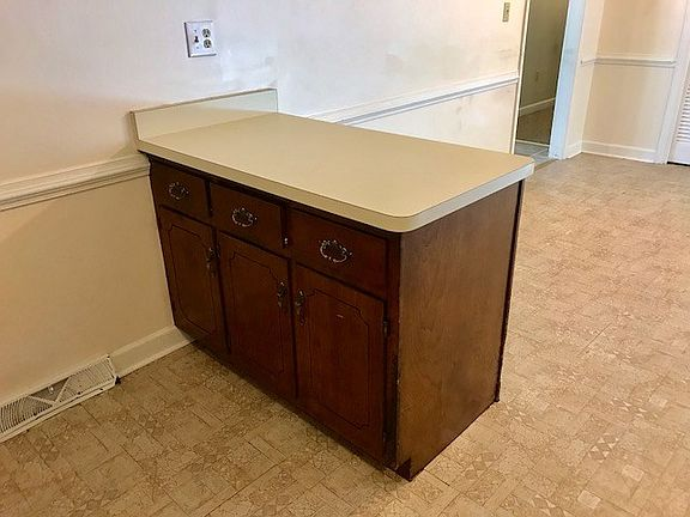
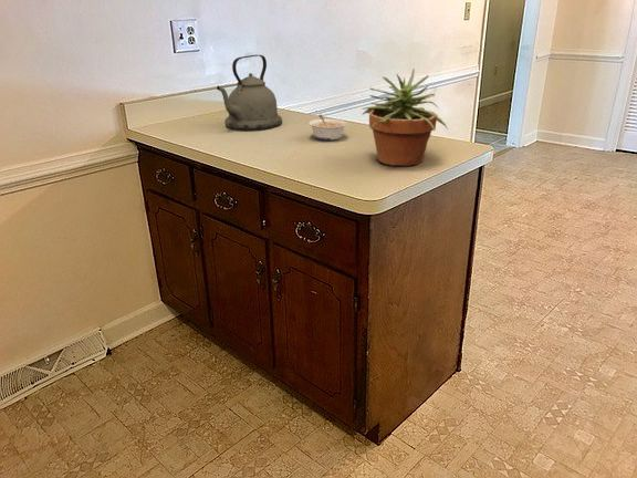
+ potted plant (405, 117)
+ legume (326, 128)
+ kettle (250, 91)
